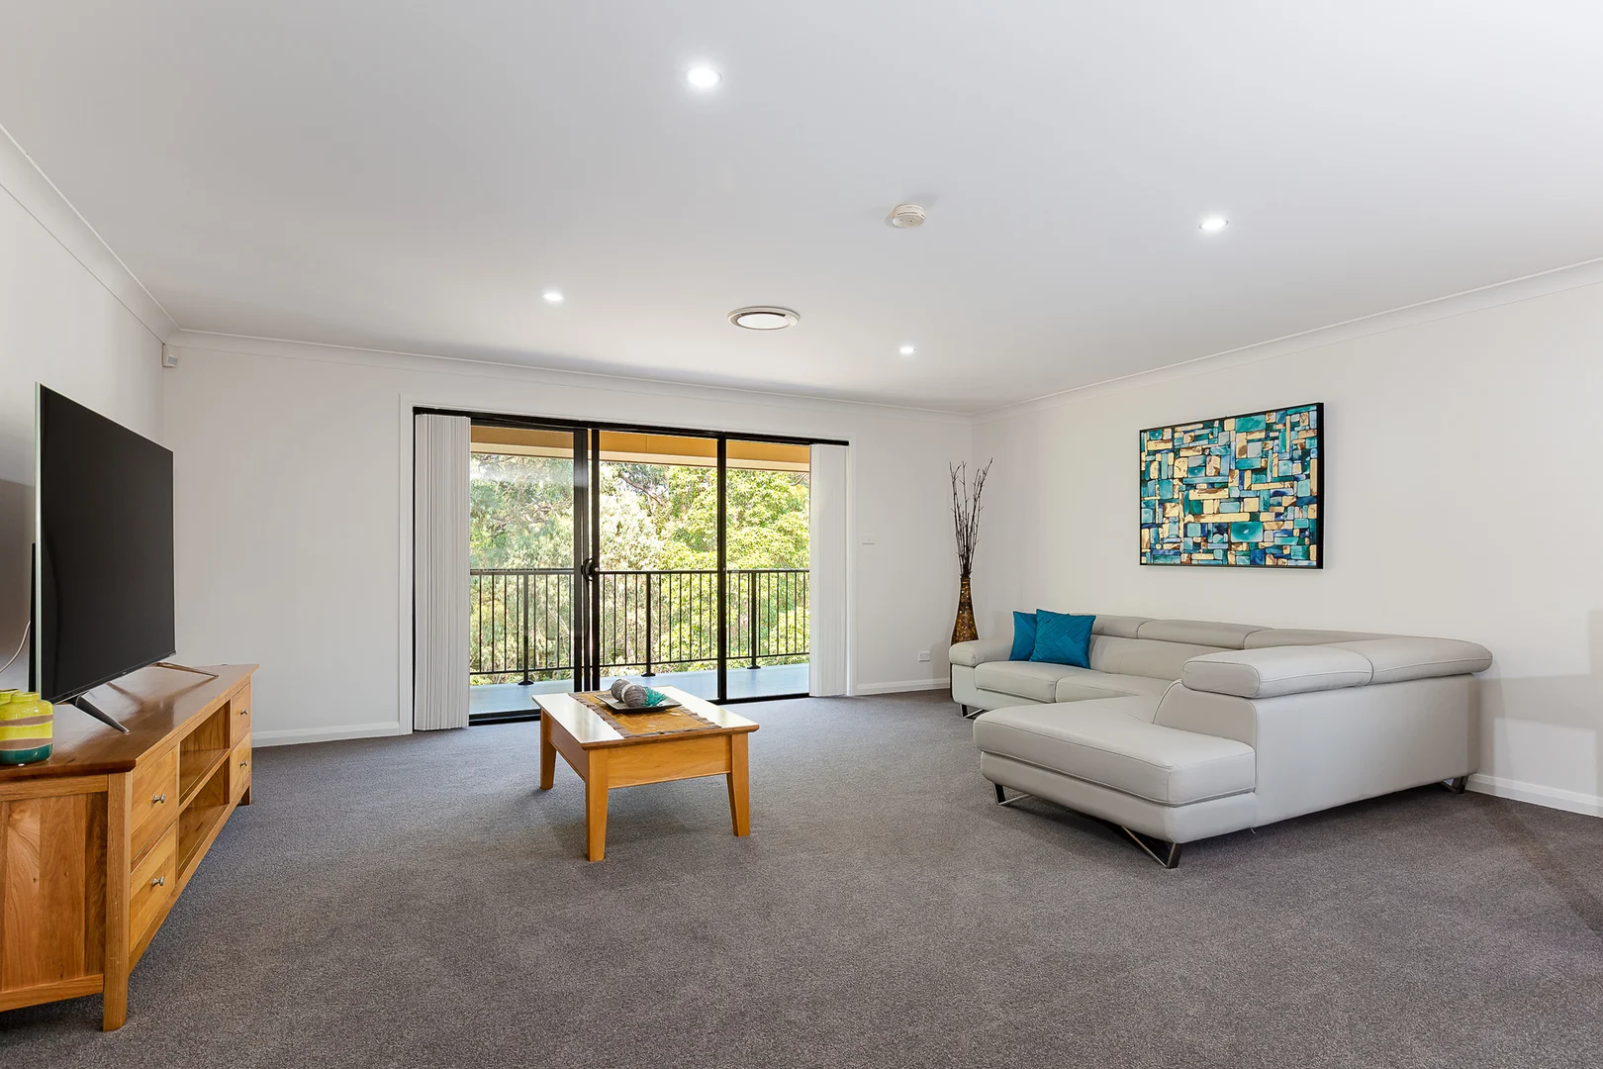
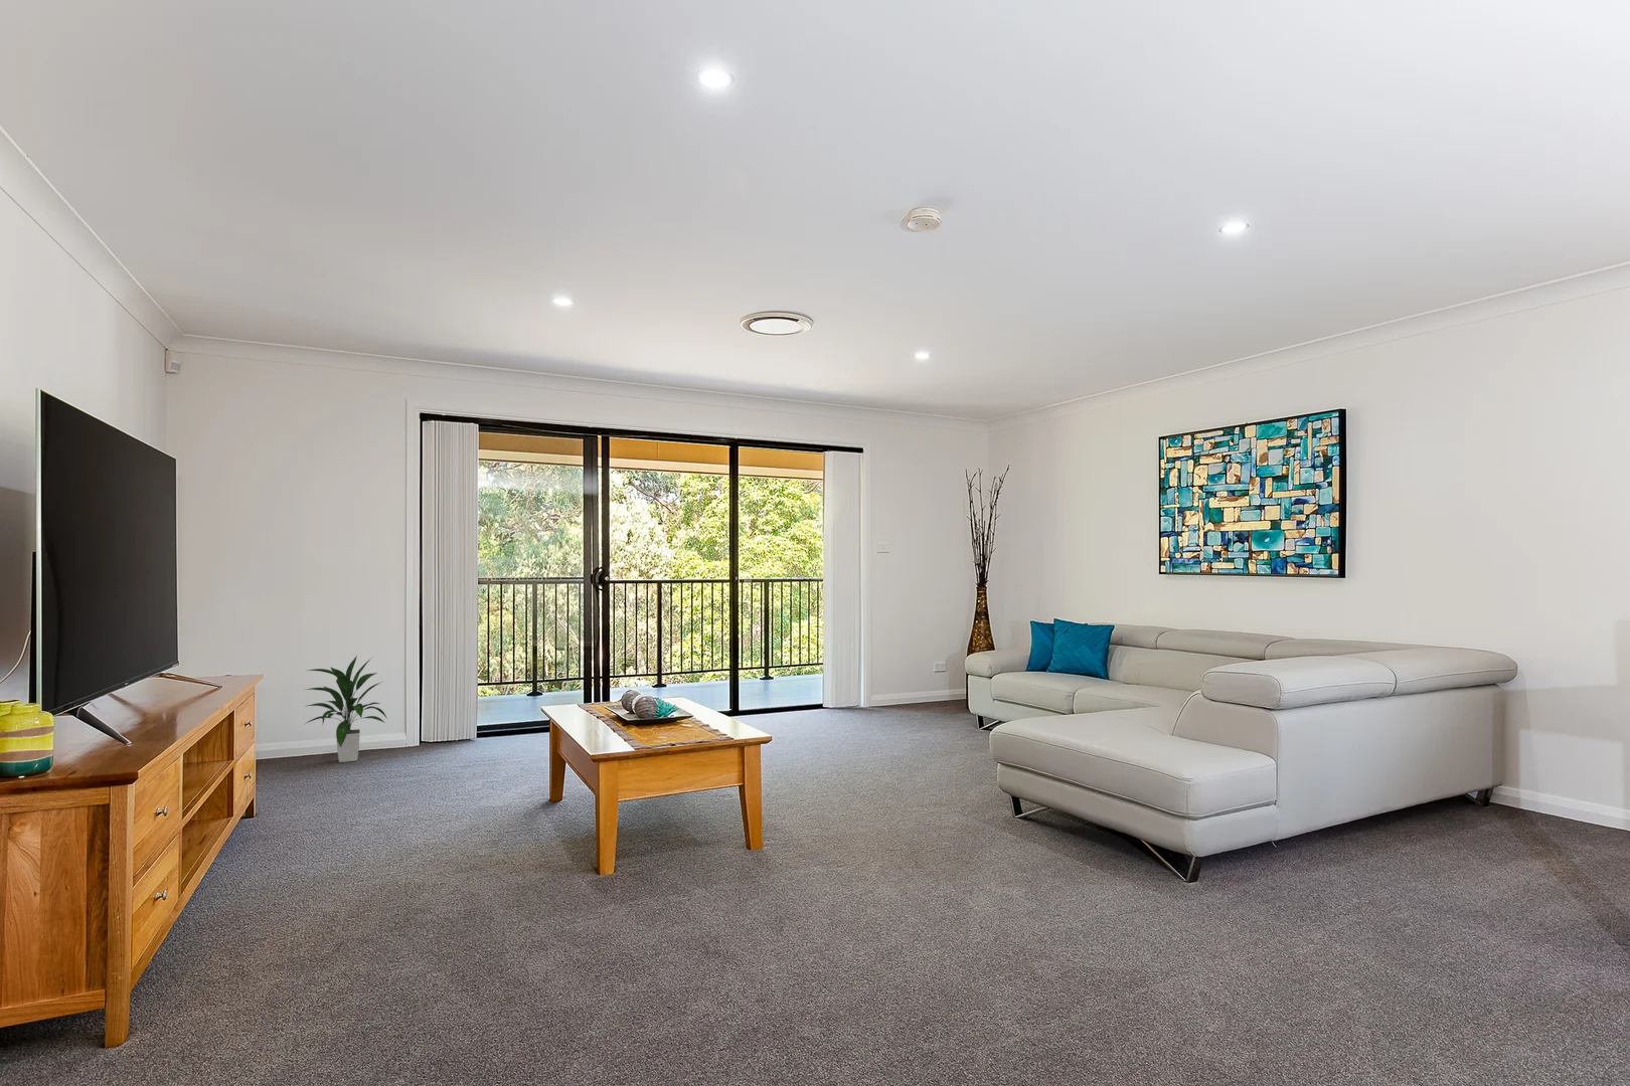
+ indoor plant (344, 708)
